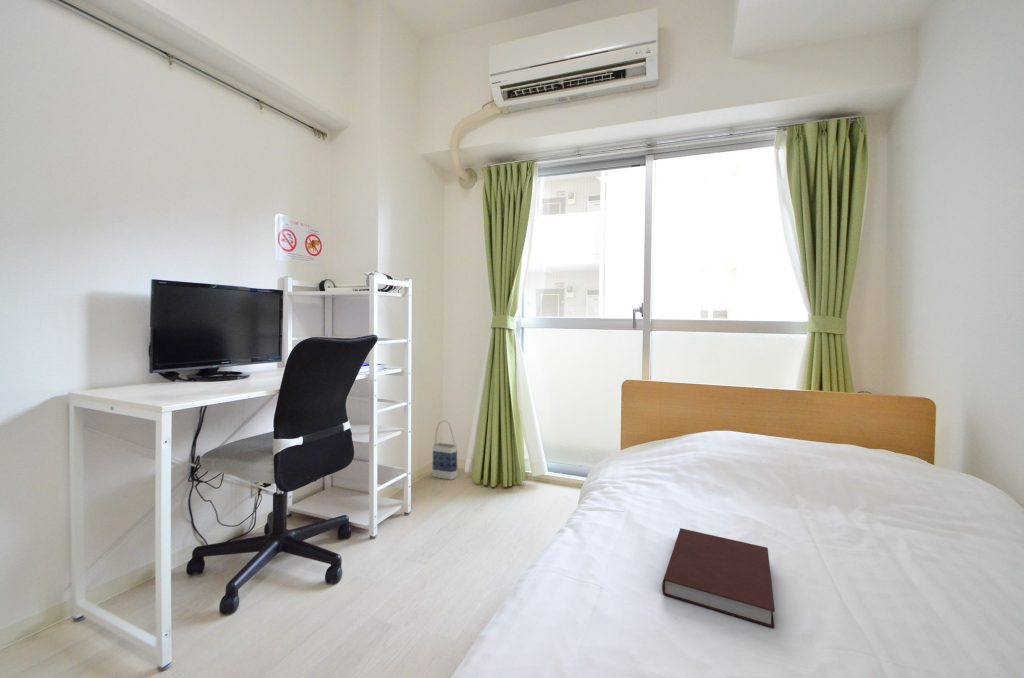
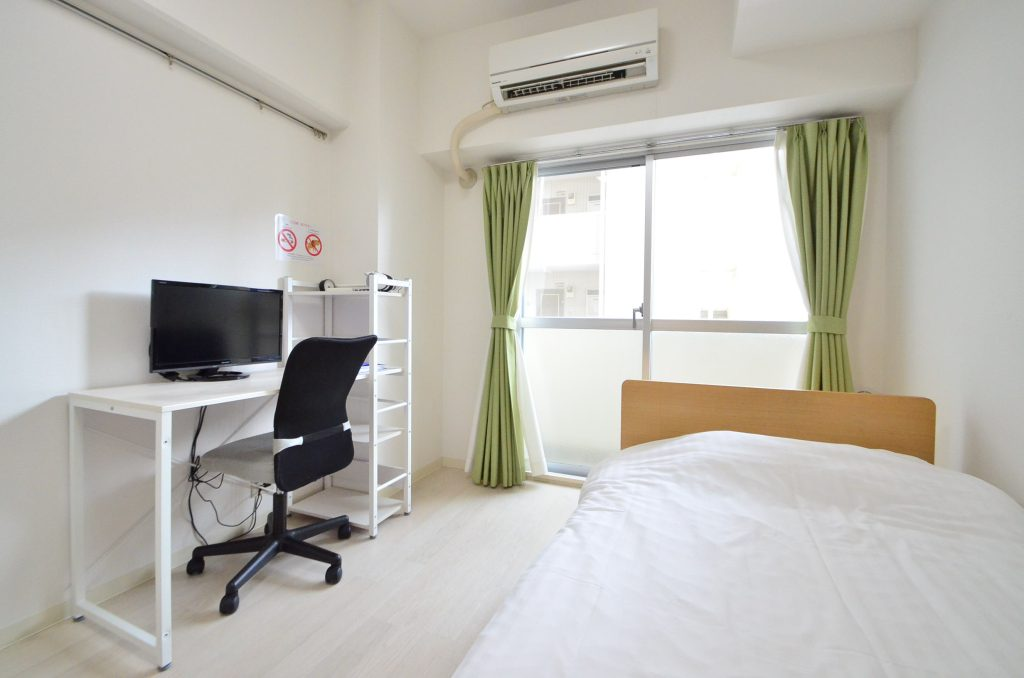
- notebook (718, 569)
- bag (445, 448)
